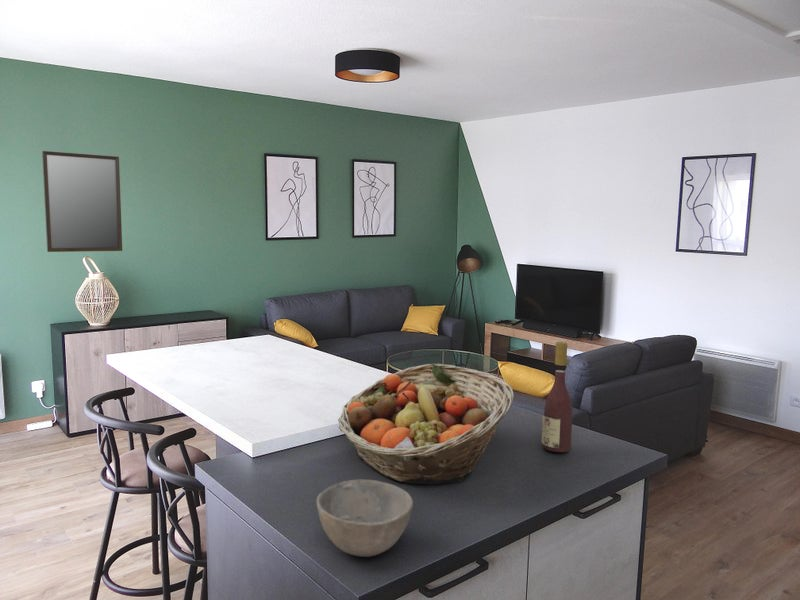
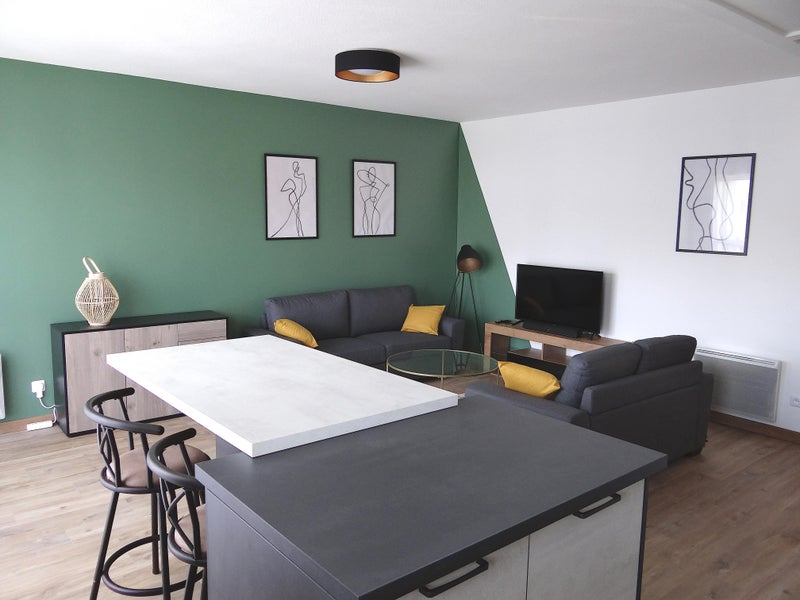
- bowl (364, 523)
- fruit basket (423, 418)
- home mirror (83, 203)
- wine bottle (559, 397)
